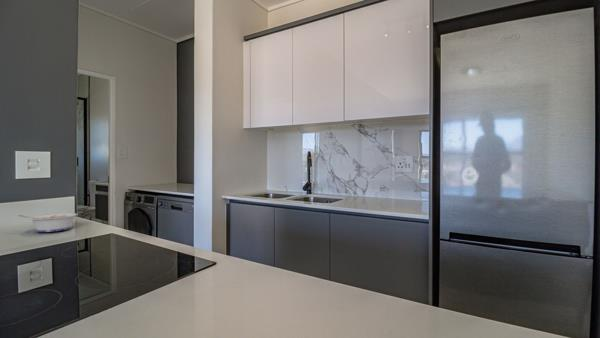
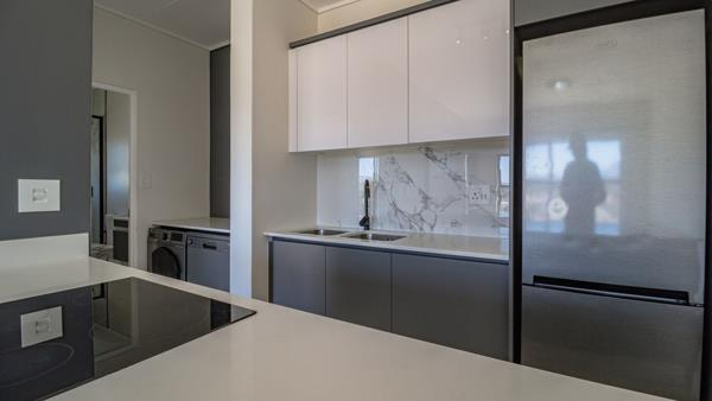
- legume (52, 221)
